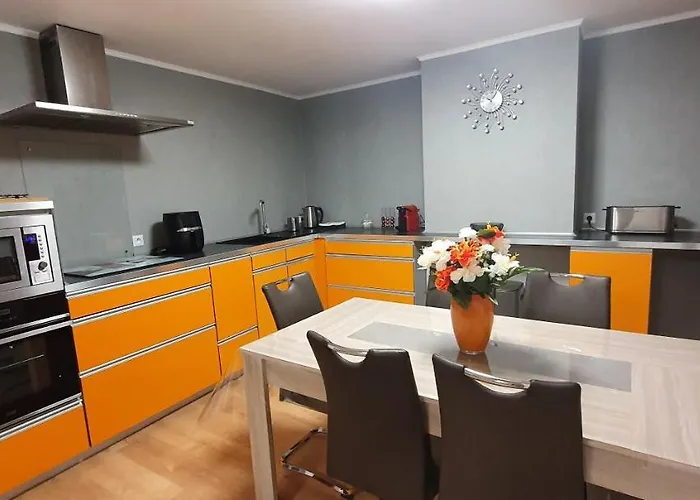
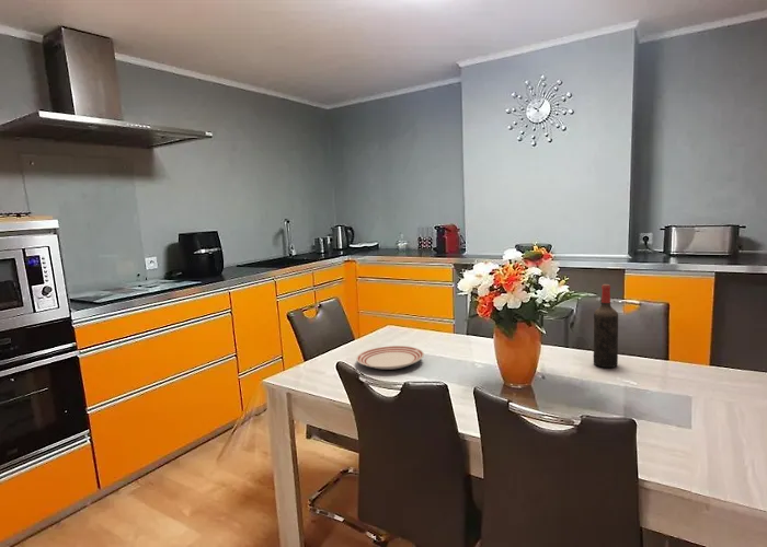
+ wine bottle (605, 325)
+ dinner plate (390, 358)
